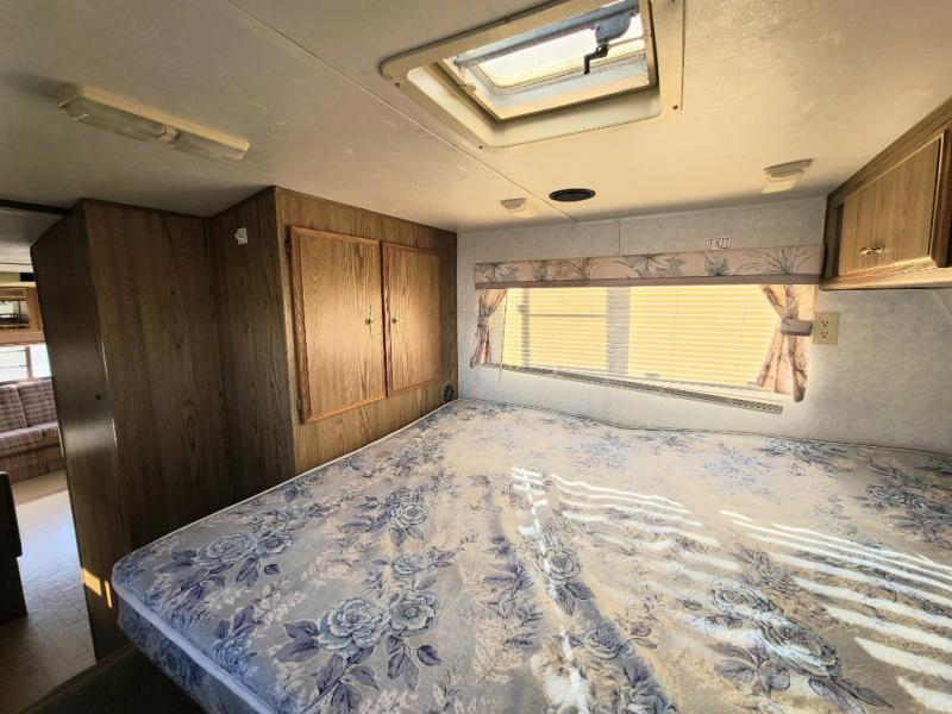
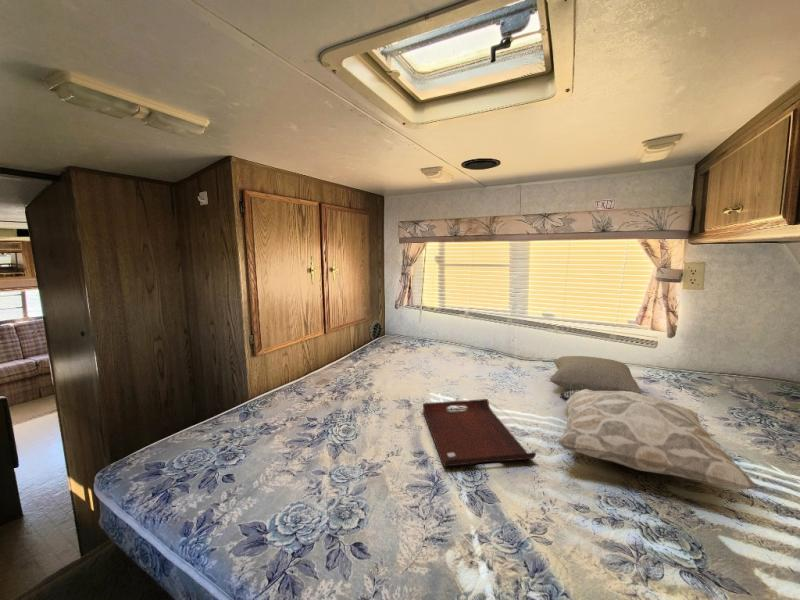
+ serving tray (470, 429)
+ decorative pillow (632, 427)
+ pillow (591, 374)
